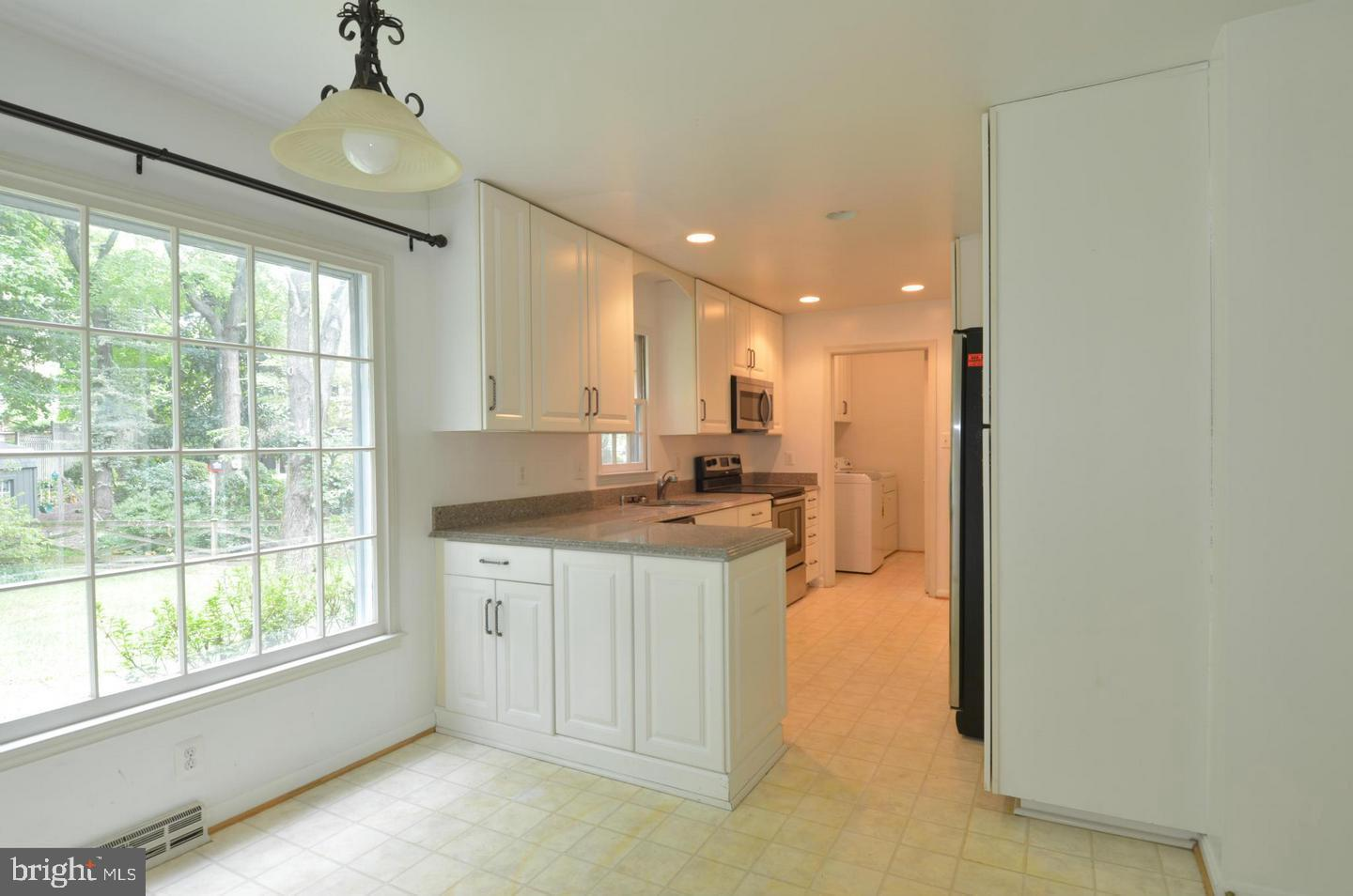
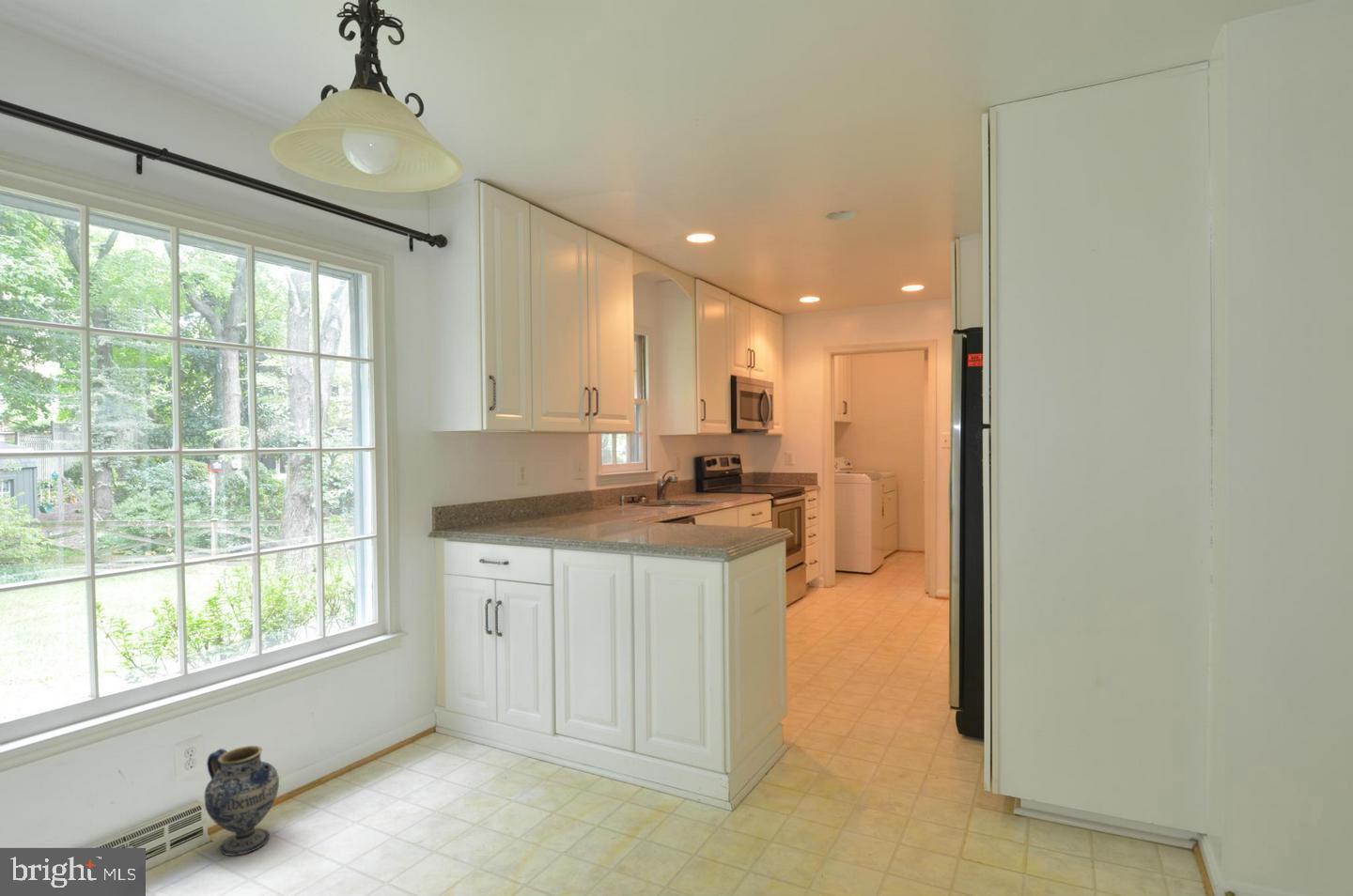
+ ceramic jug (241, 797)
